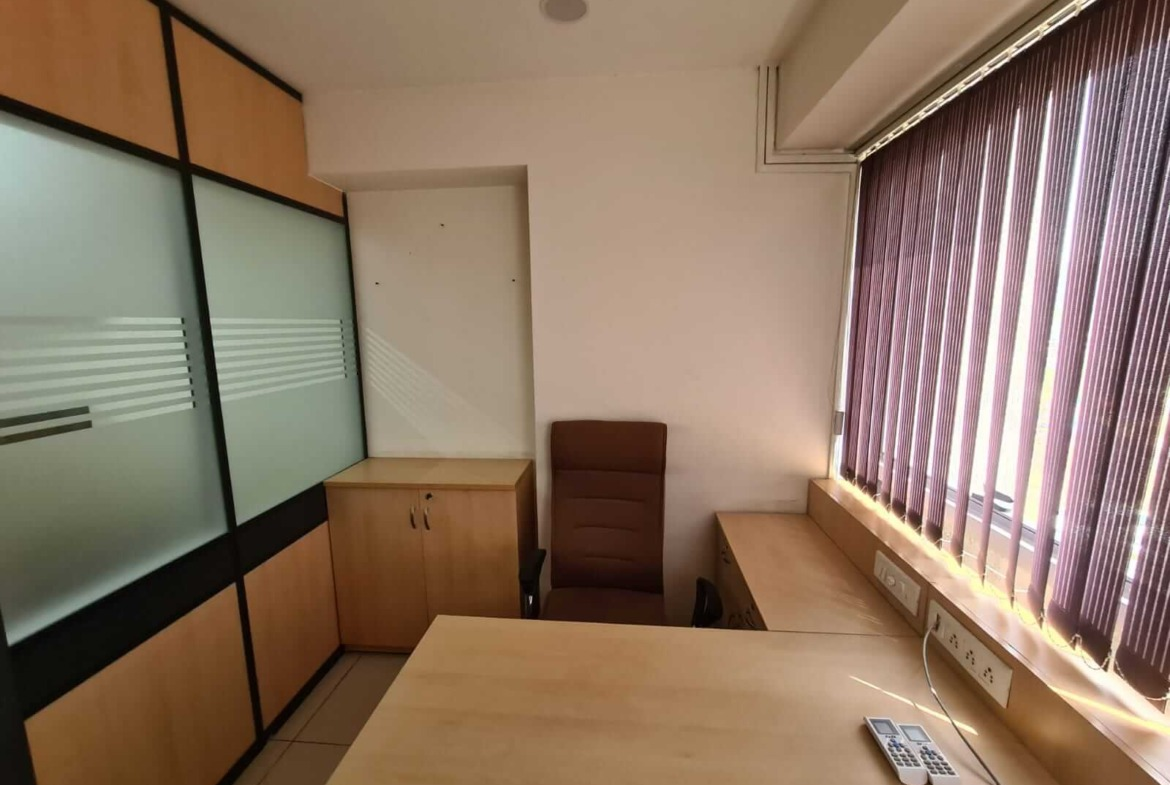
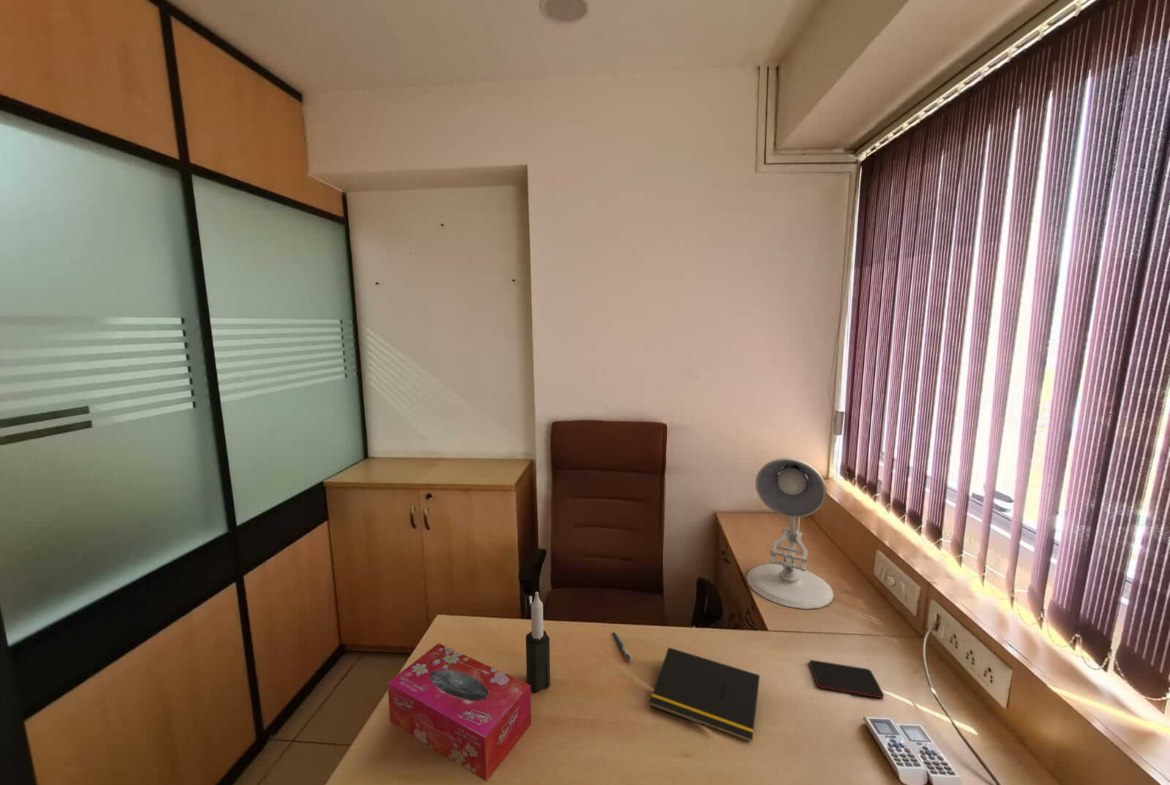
+ smartphone (844, 678)
+ desk lamp (791, 520)
+ candle (537, 638)
+ pen (622, 645)
+ tissue box (459, 703)
+ notepad (705, 690)
